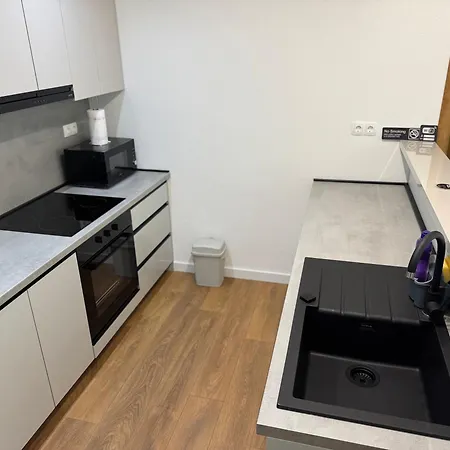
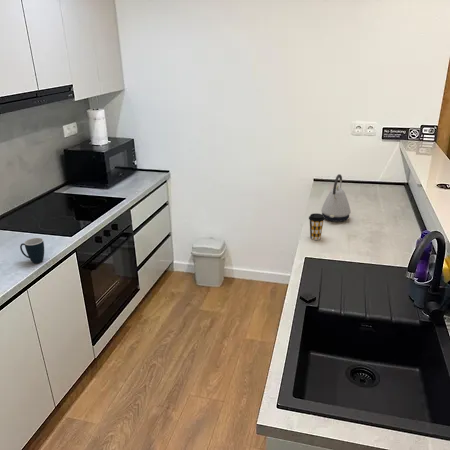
+ kettle (337, 196)
+ mug (32, 251)
+ coffee cup (316, 226)
